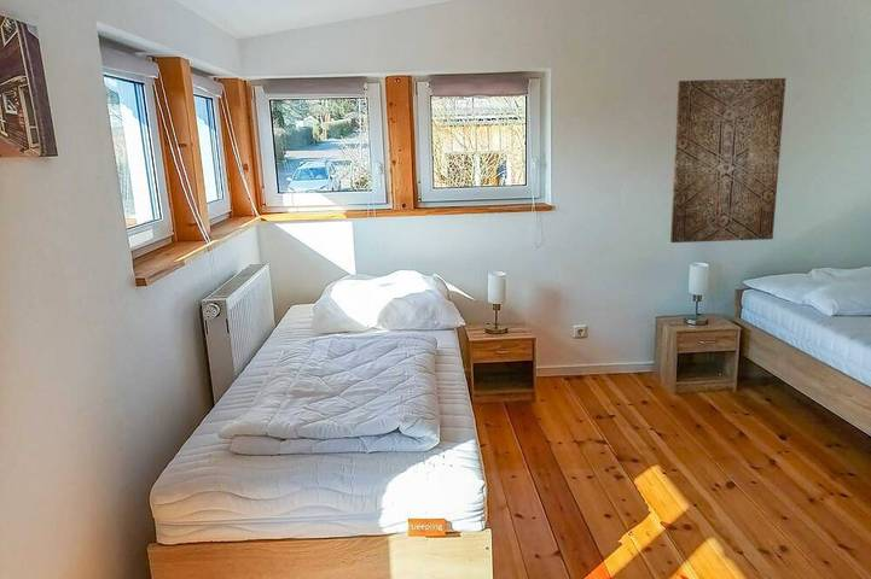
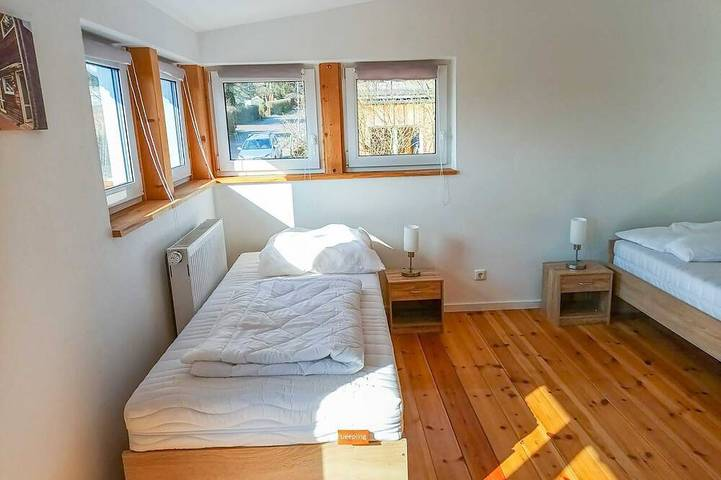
- wall art (726, 162)
